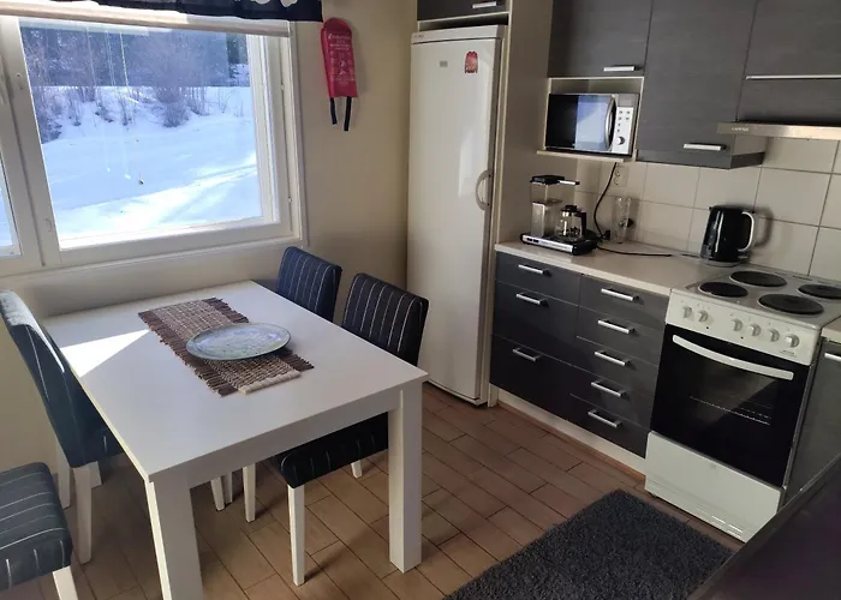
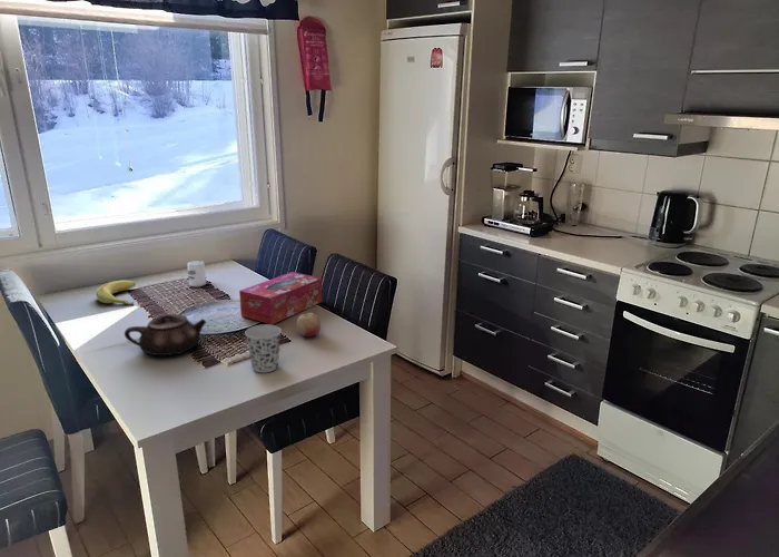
+ tissue box (282, 296)
+ fruit (308, 324)
+ banana (119, 291)
+ teapot (167, 331)
+ cup (196, 273)
+ cup (264, 349)
